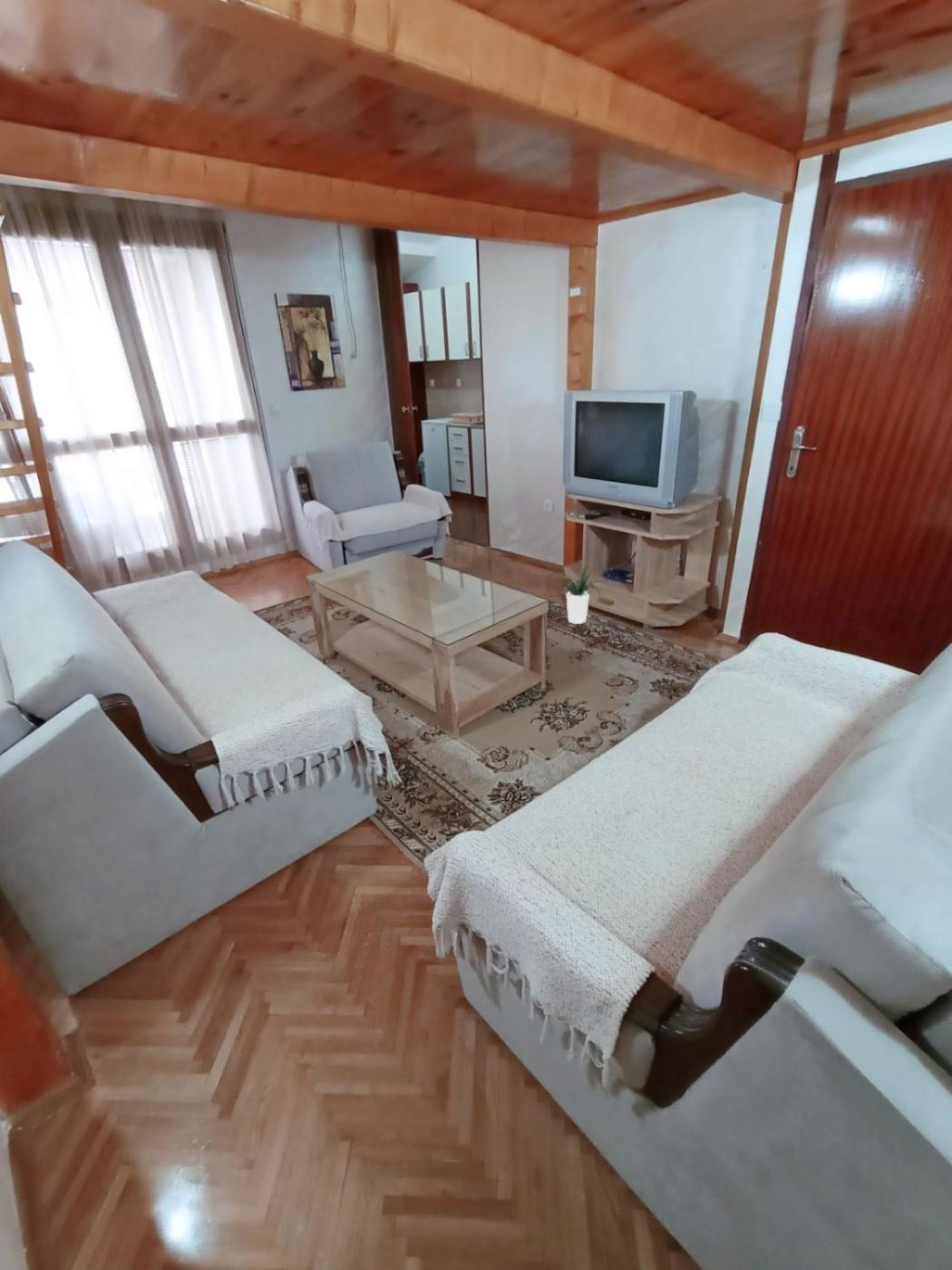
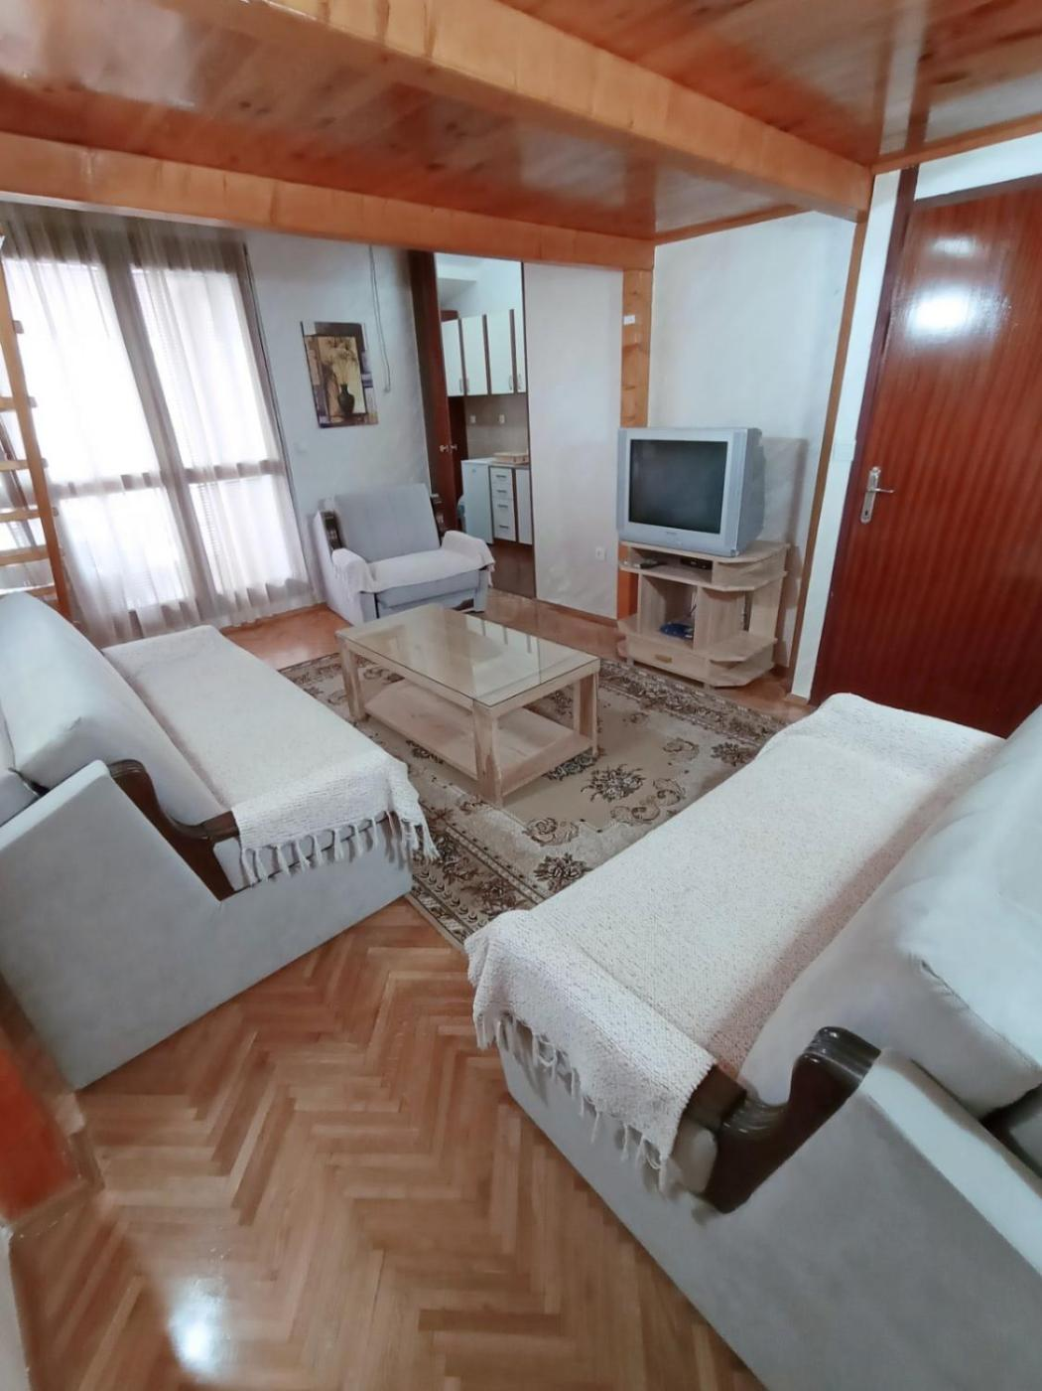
- potted plant (578, 596)
